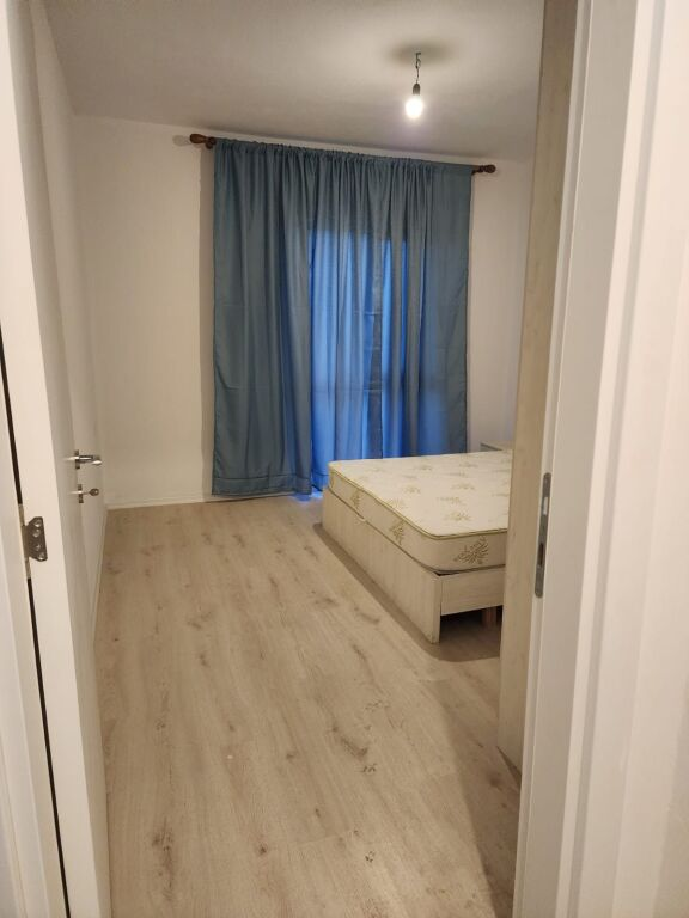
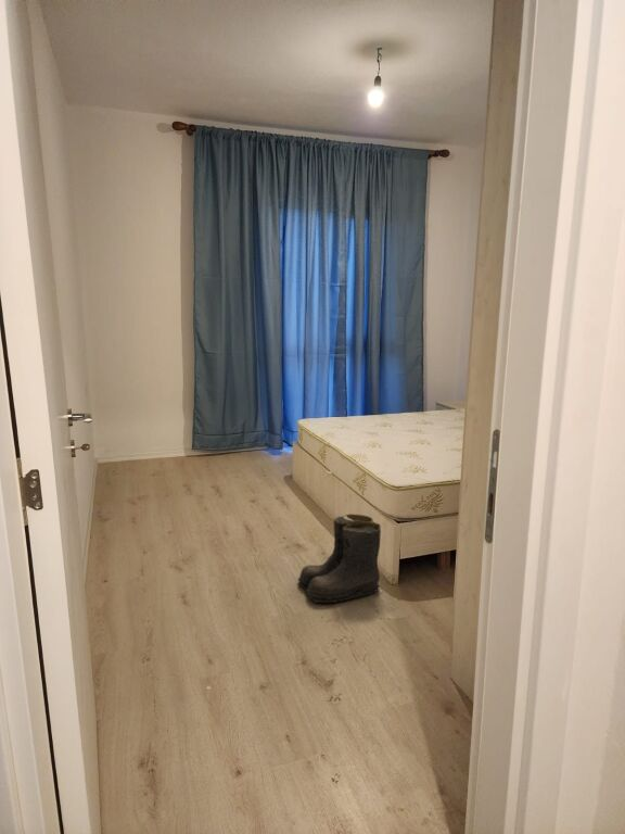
+ boots (339, 555)
